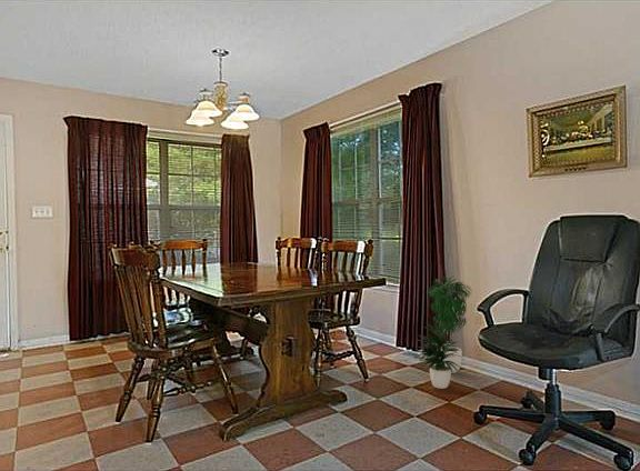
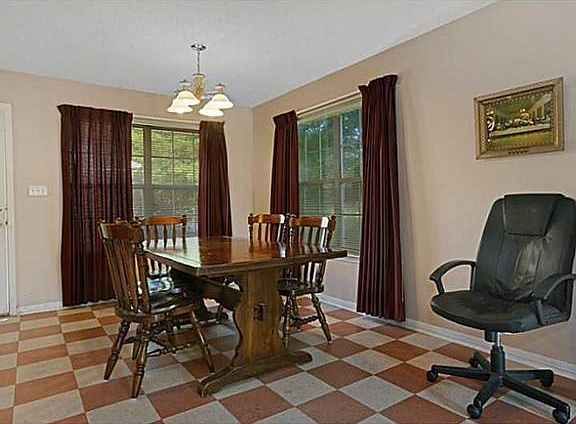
- potted plant (443, 325)
